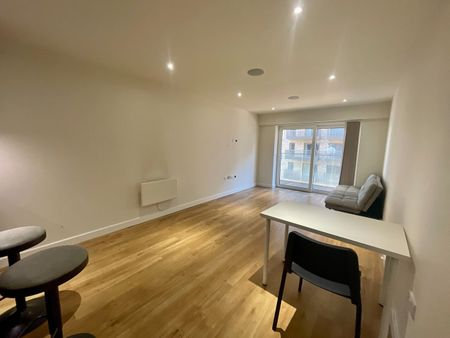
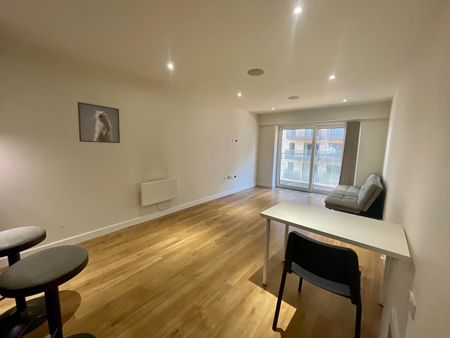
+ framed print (100, 124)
